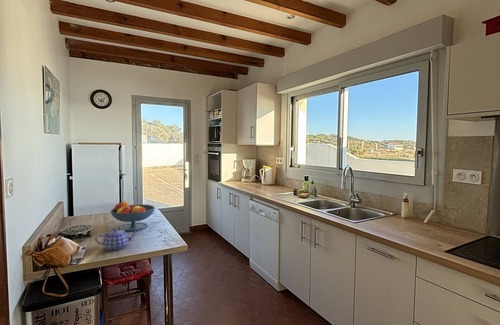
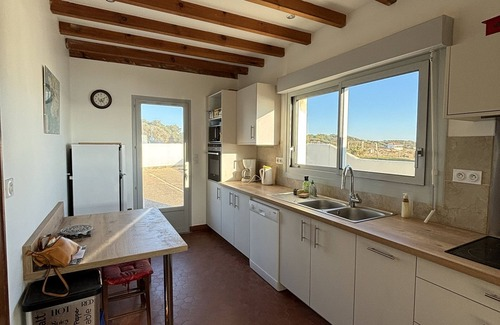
- fruit bowl (133, 214)
- teapot (117, 237)
